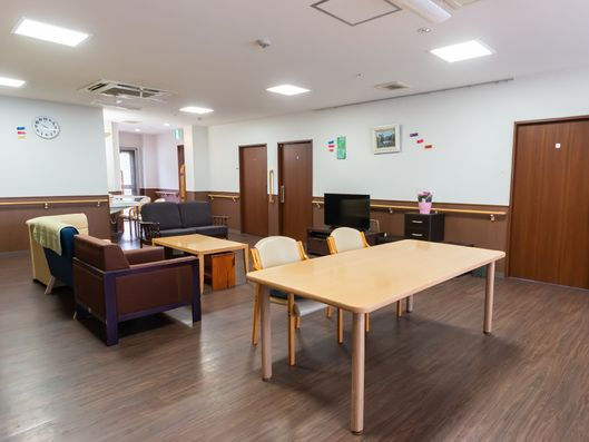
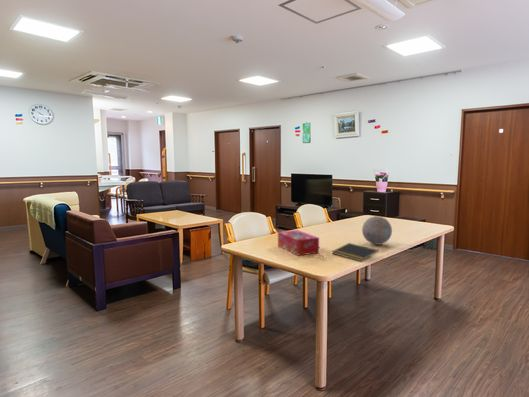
+ notepad (354, 251)
+ tissue box (297, 241)
+ decorative ball (376, 230)
